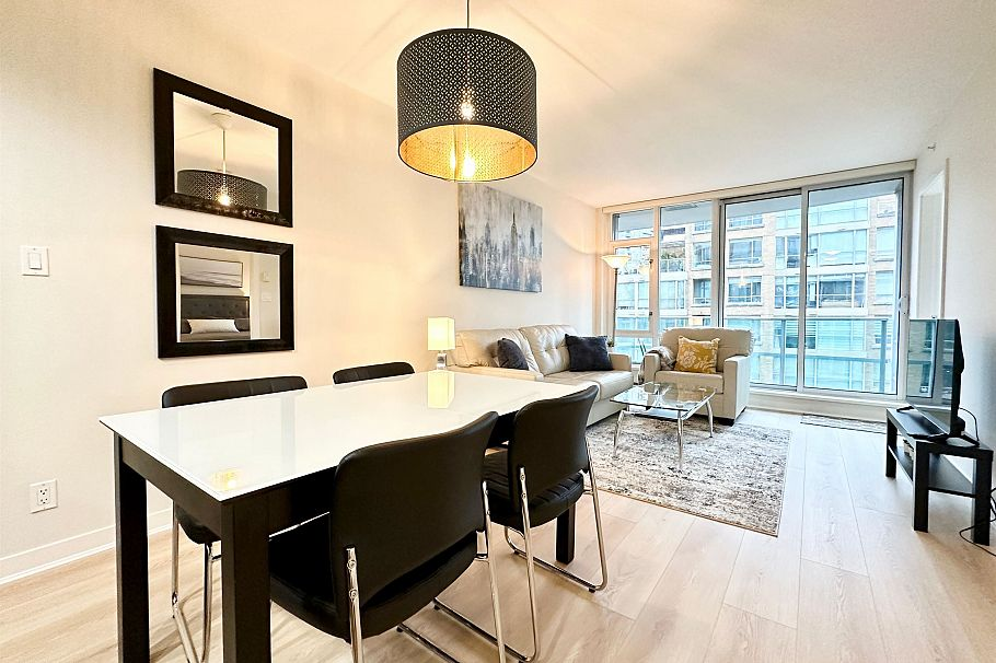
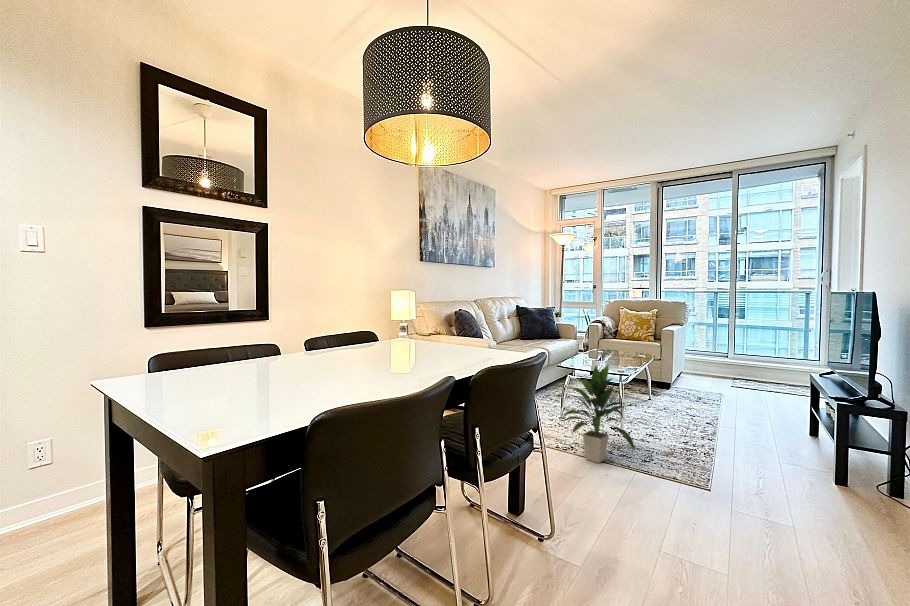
+ indoor plant (598, 413)
